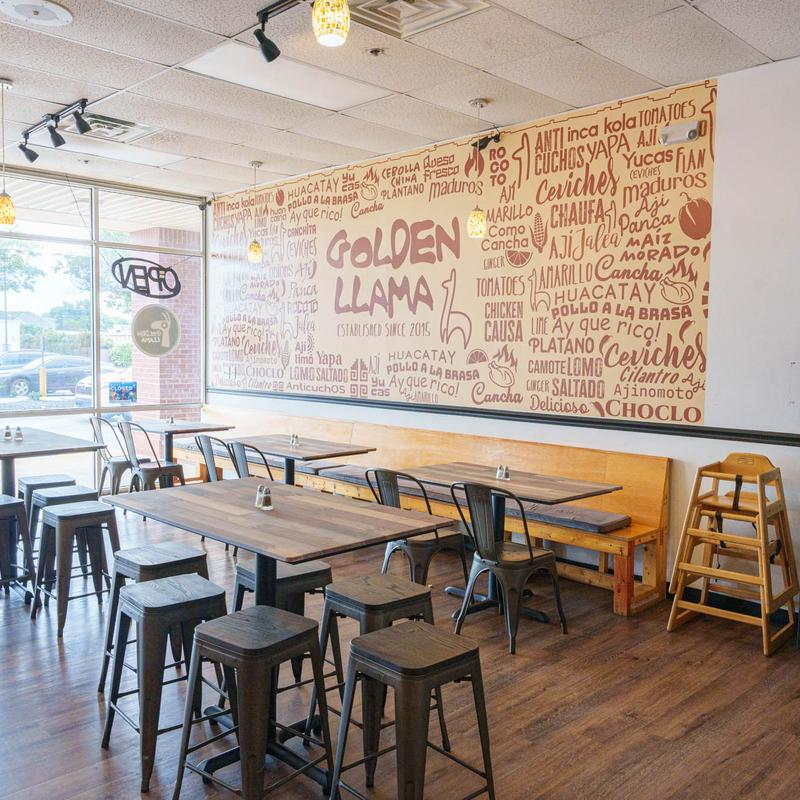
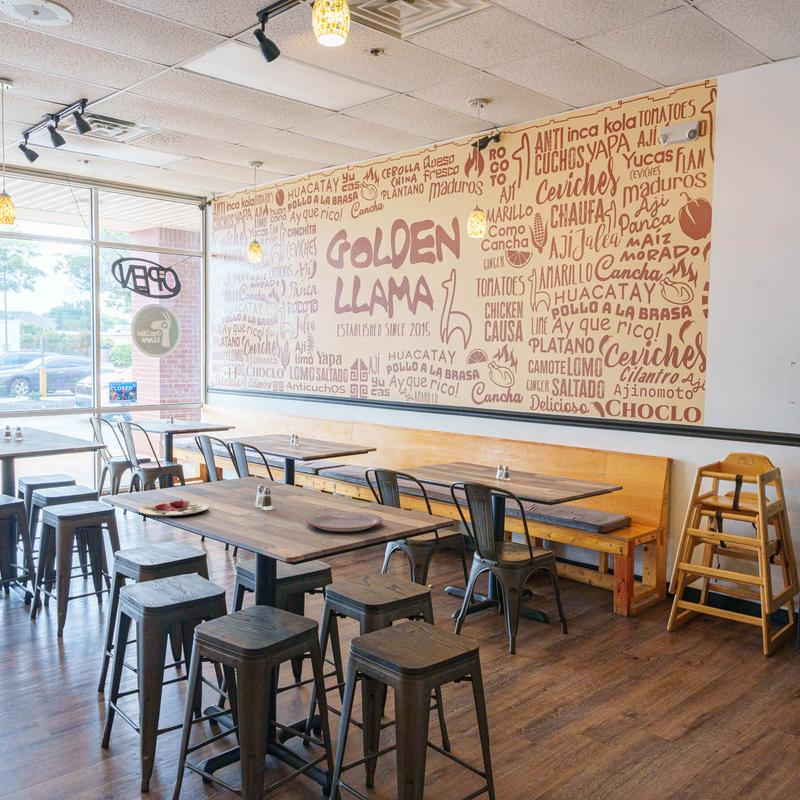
+ plate (173, 507)
+ plate (344, 522)
